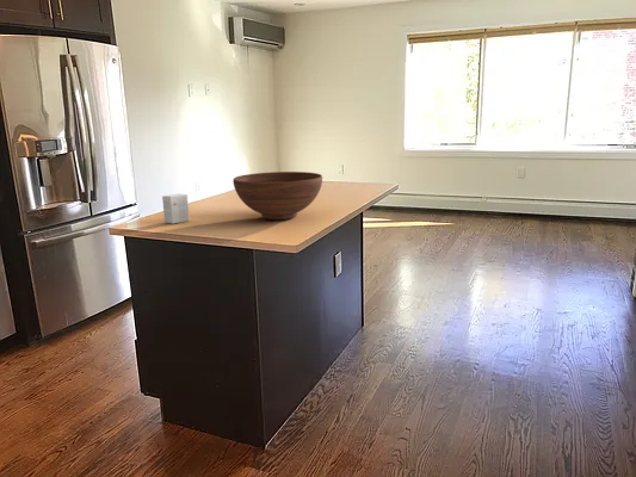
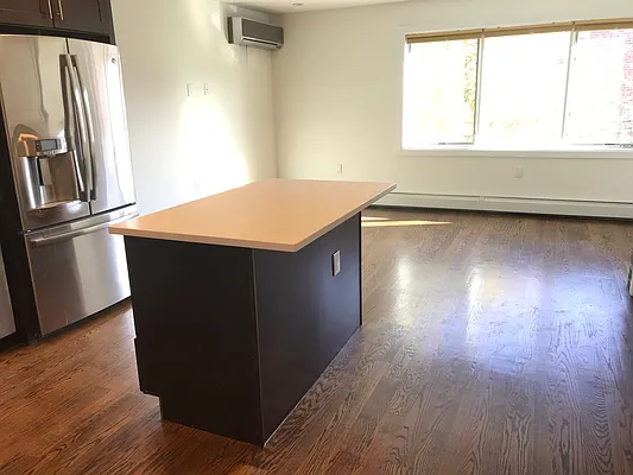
- fruit bowl (278, 197)
- small box (175, 207)
